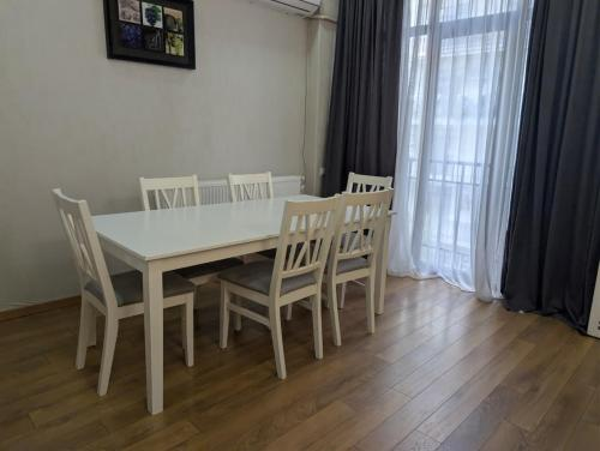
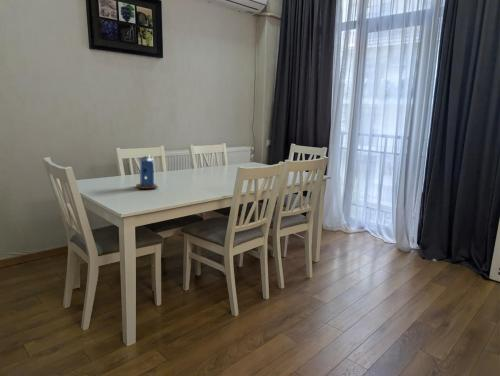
+ candle (147, 170)
